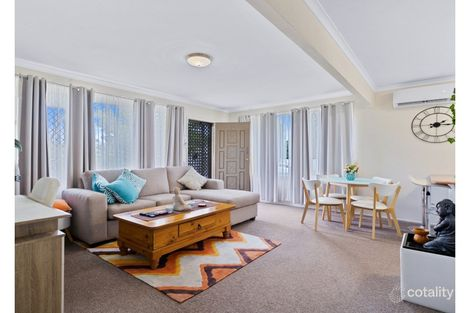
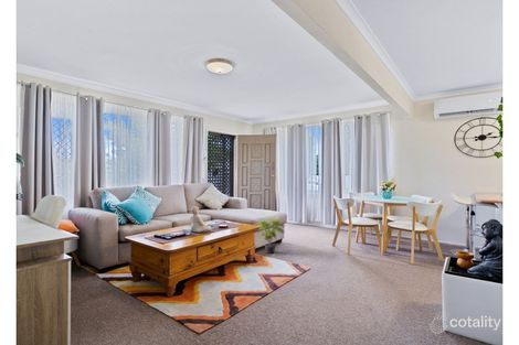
+ potted plant (271, 234)
